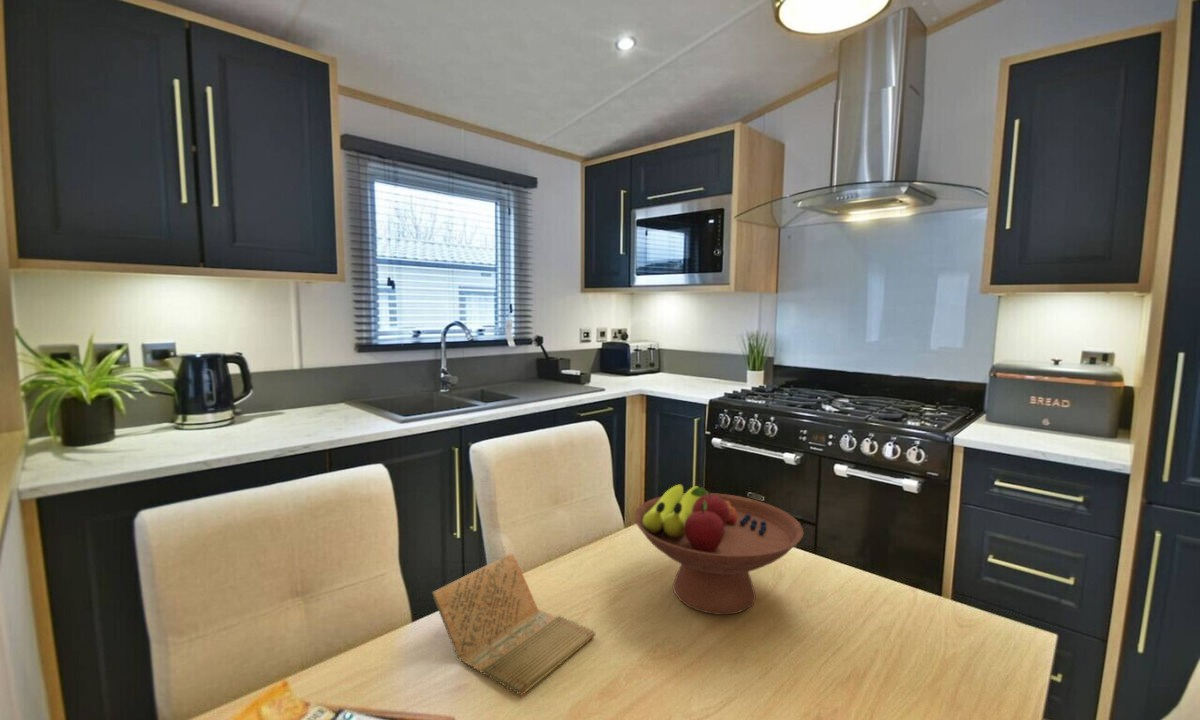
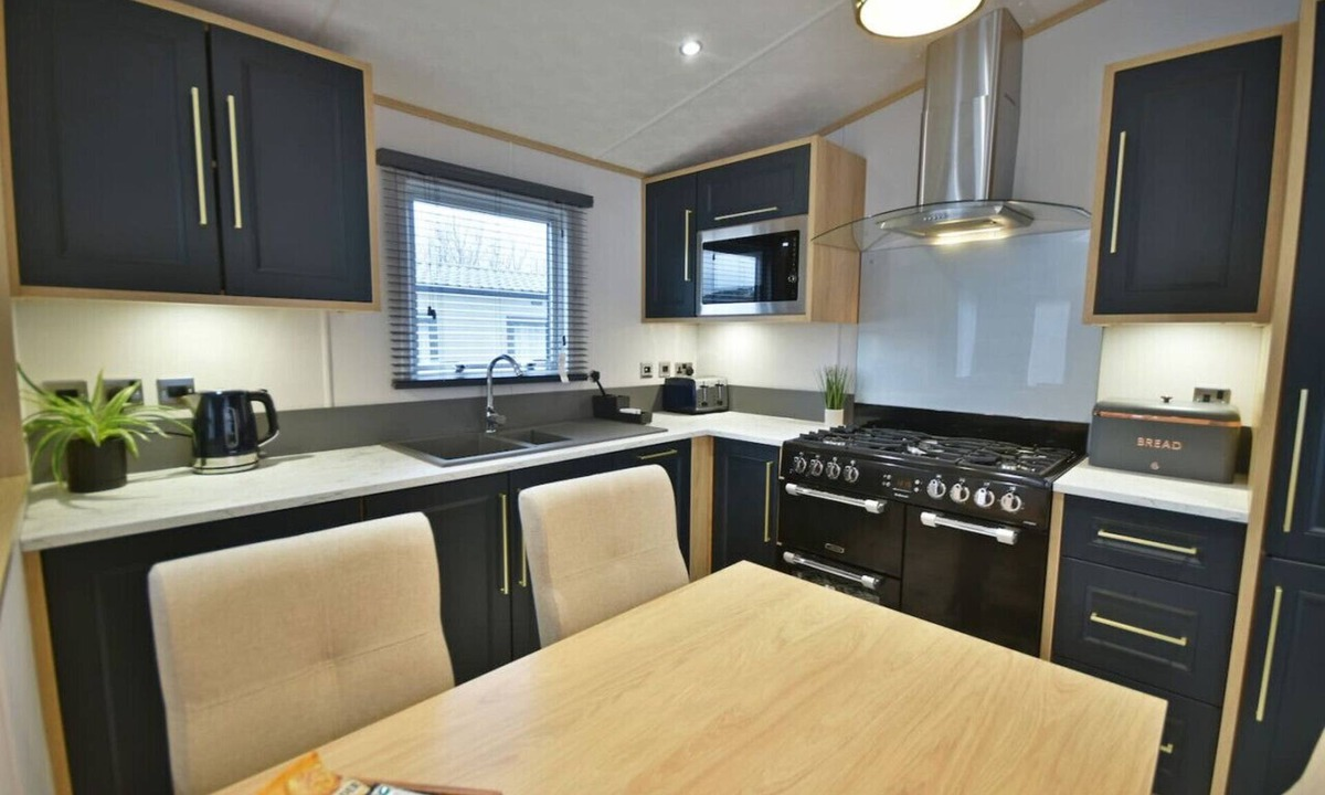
- notepad (515, 614)
- fruit bowl (715, 542)
